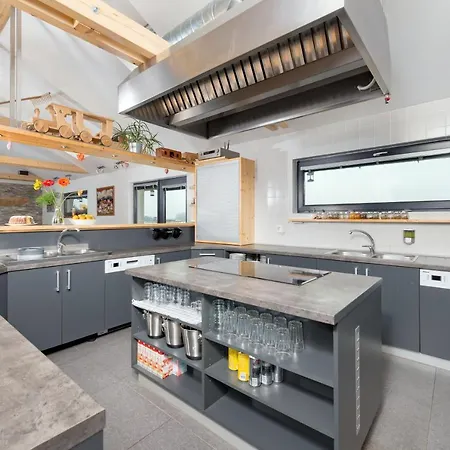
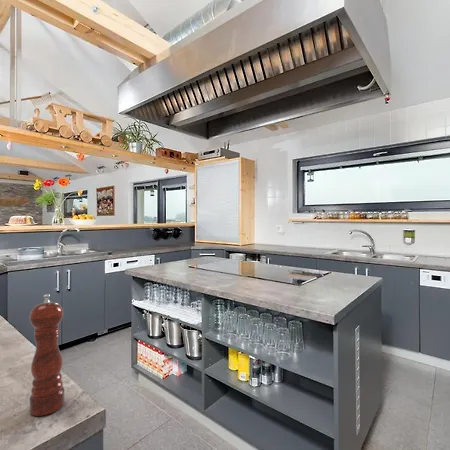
+ pepper mill (47, 350)
